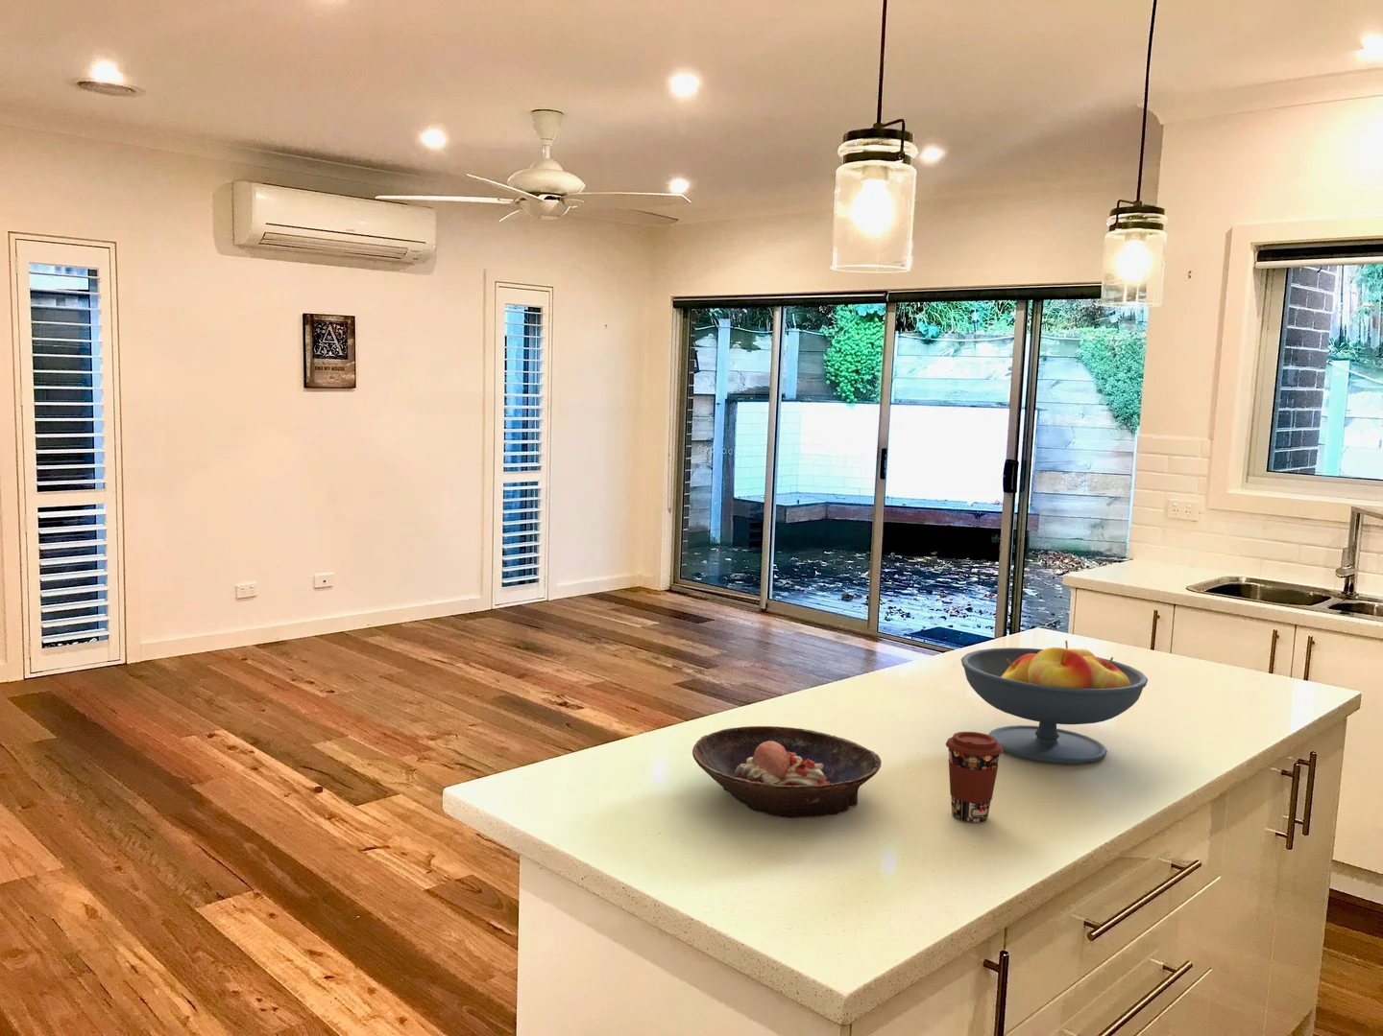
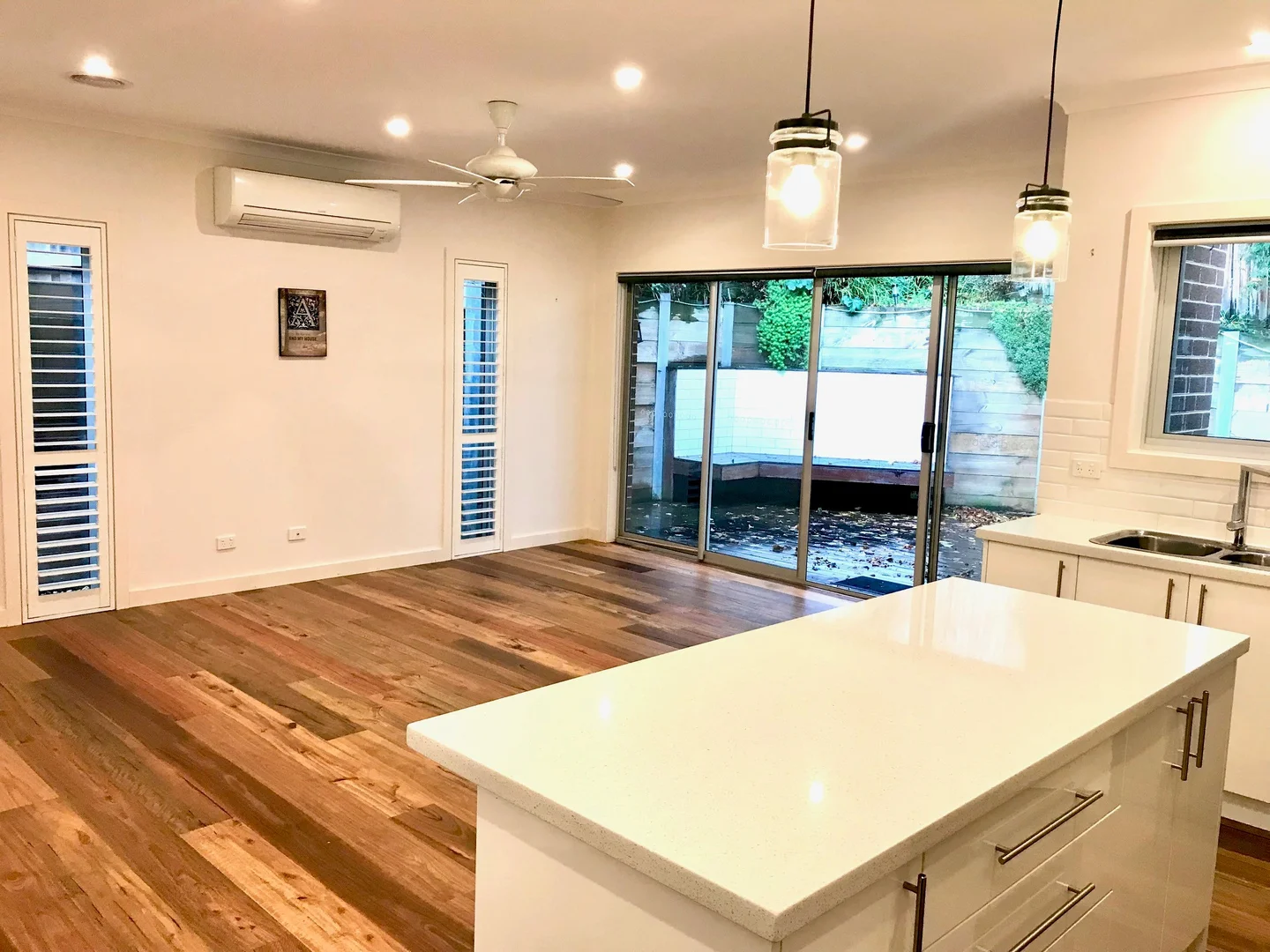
- fruit bowl (1050, 692)
- bowl (784, 769)
- coffee cup (972, 776)
